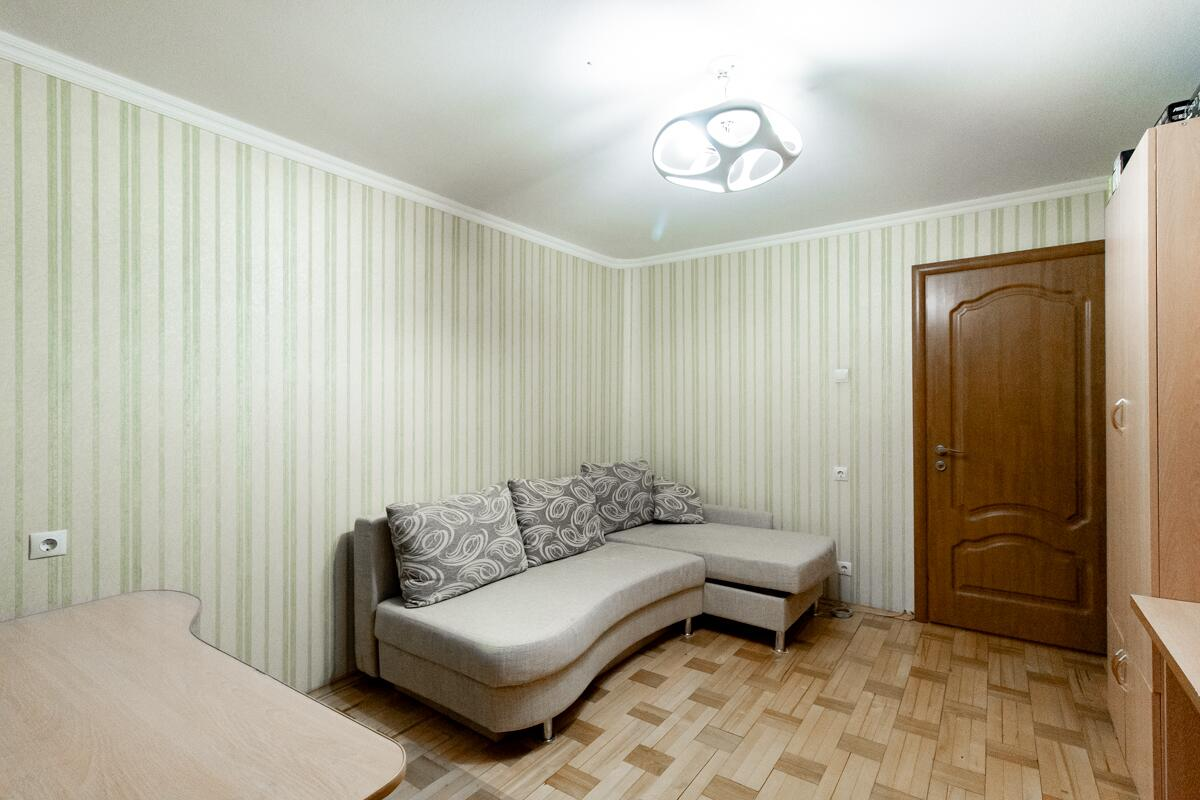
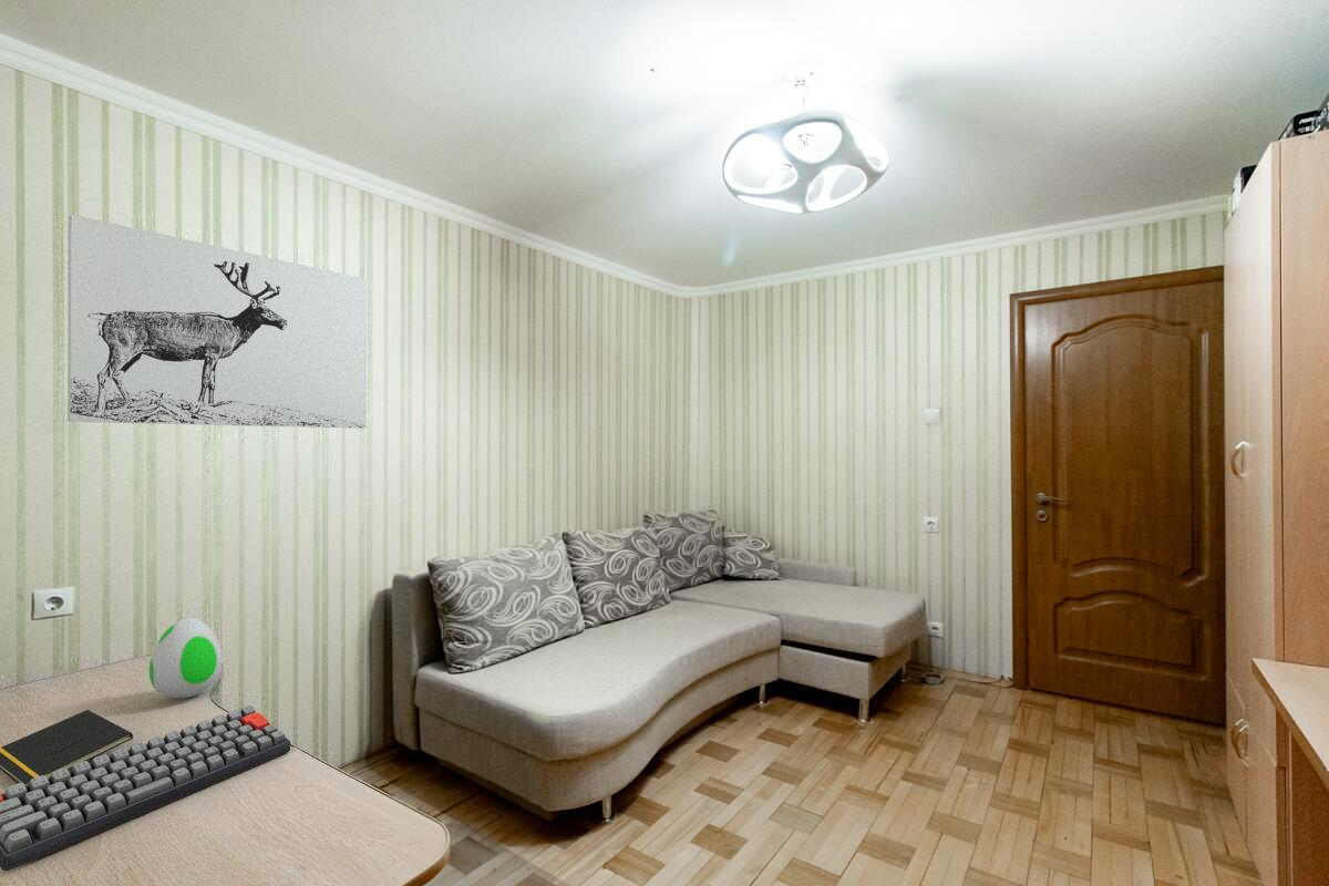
+ decorative egg (186, 657)
+ wall art (240, 339)
+ notepad (60, 745)
+ keyboard (150, 770)
